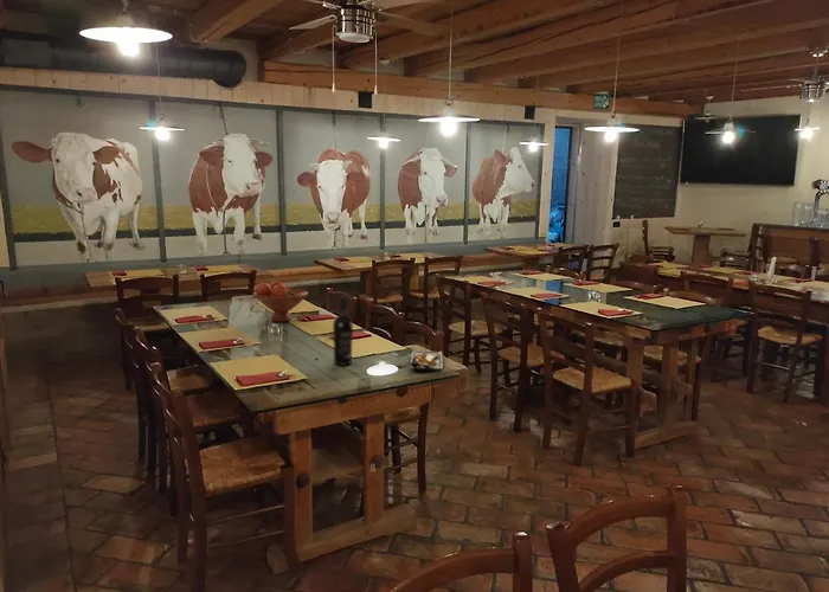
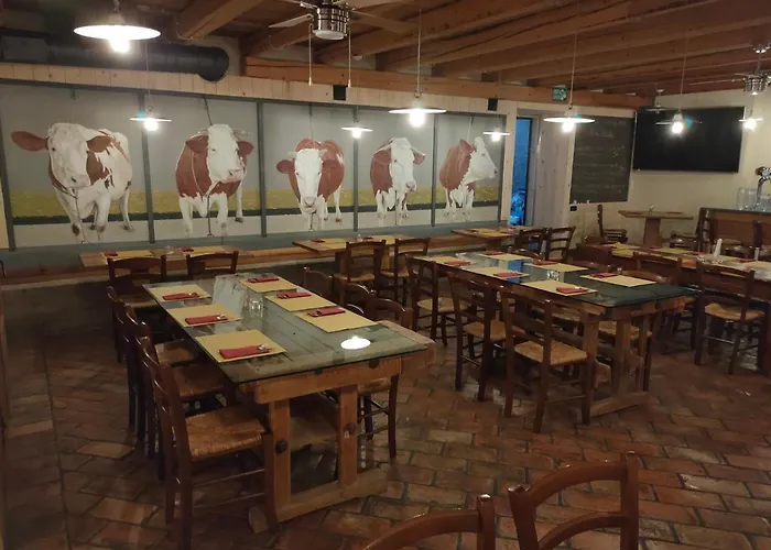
- wine bottle (342, 329)
- fruit bowl (281, 301)
- plate (423, 356)
